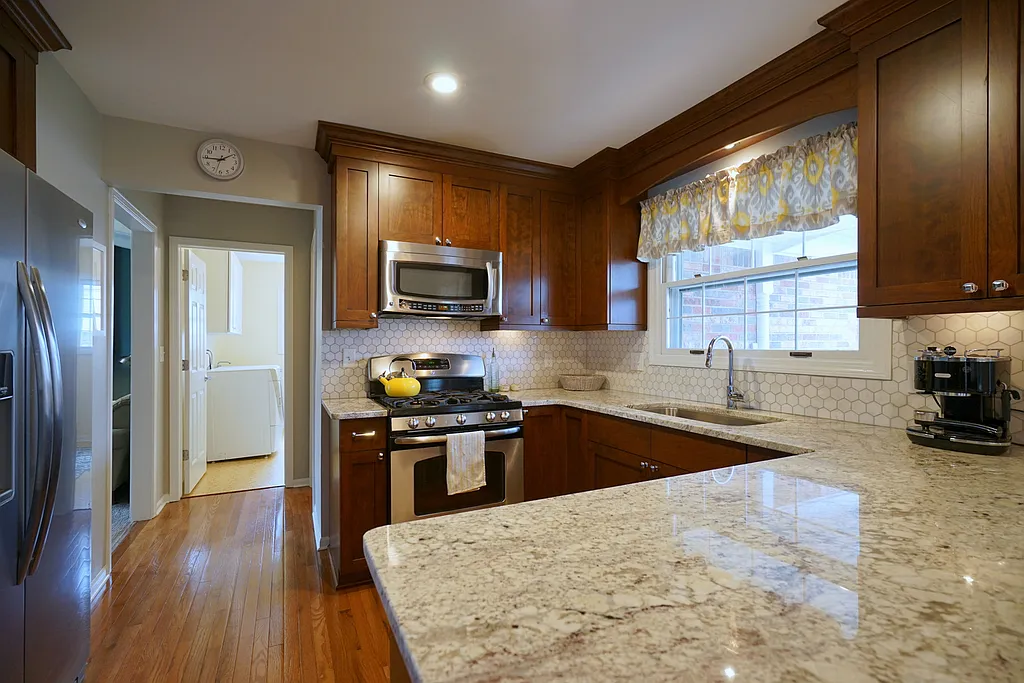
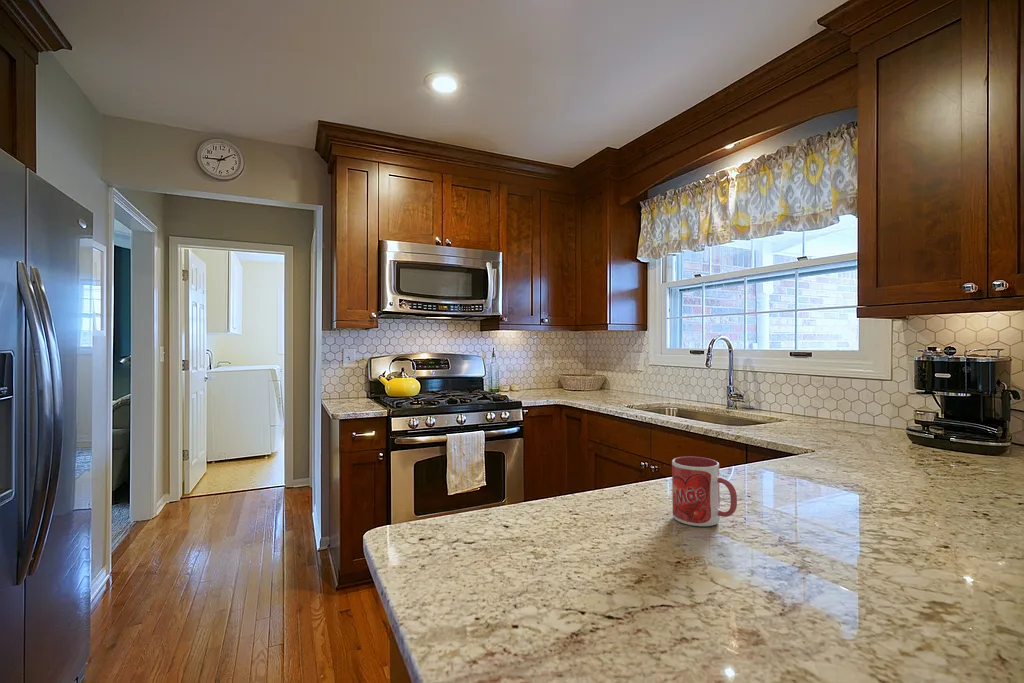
+ mug (703, 493)
